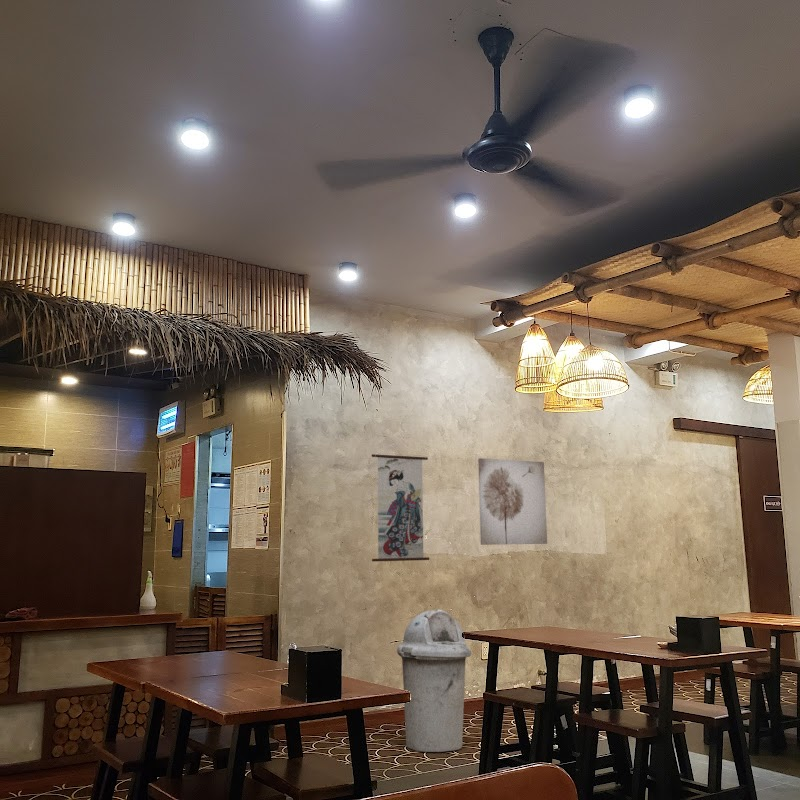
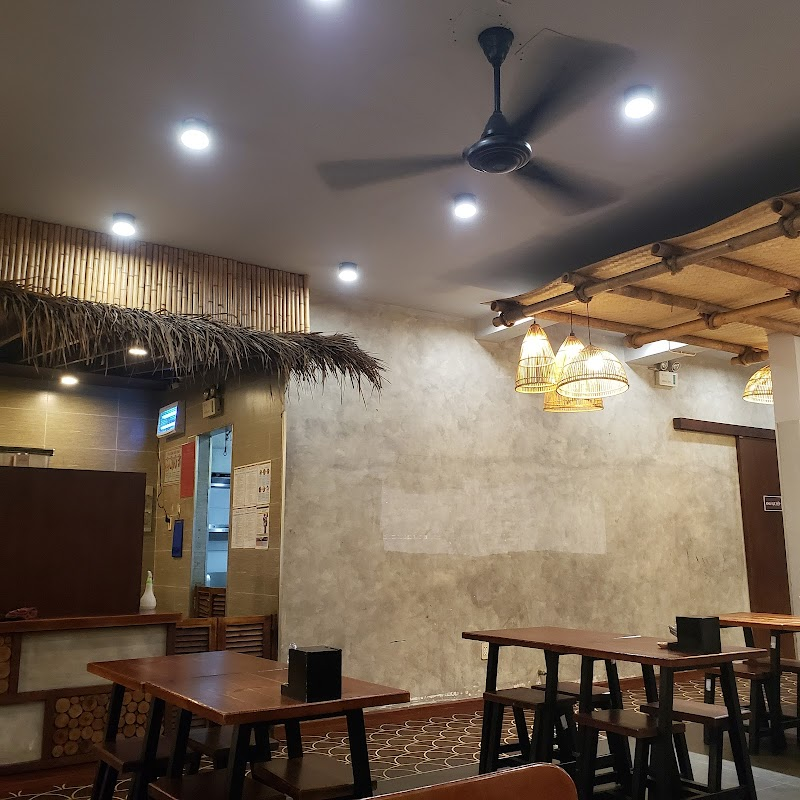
- wall art (513, 501)
- trash can (434, 676)
- wall scroll (400, 500)
